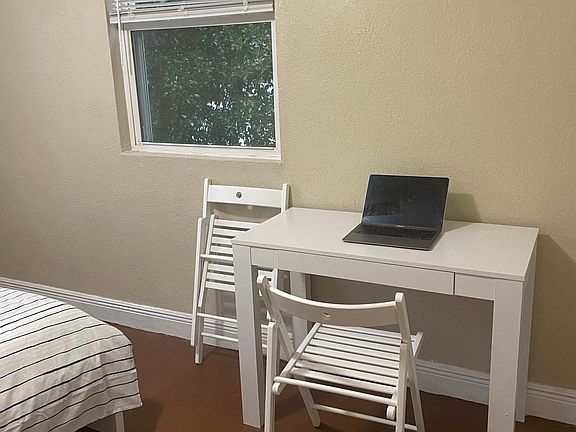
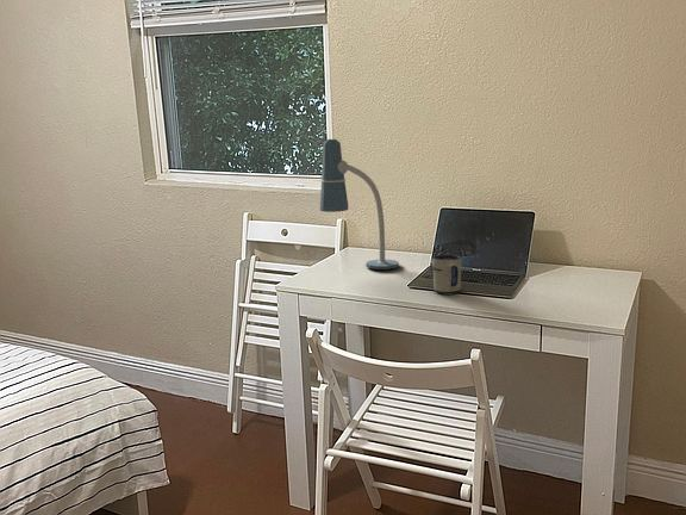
+ mug (448, 274)
+ desk lamp (347, 203)
